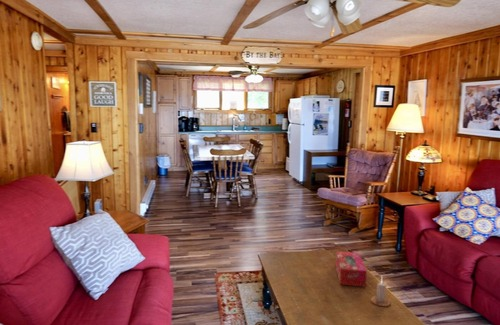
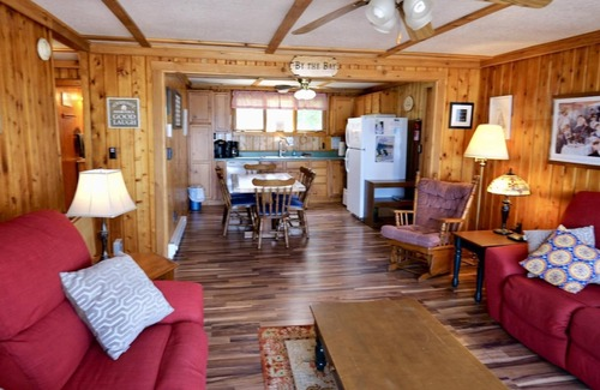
- candle (381, 288)
- tissue box (349, 267)
